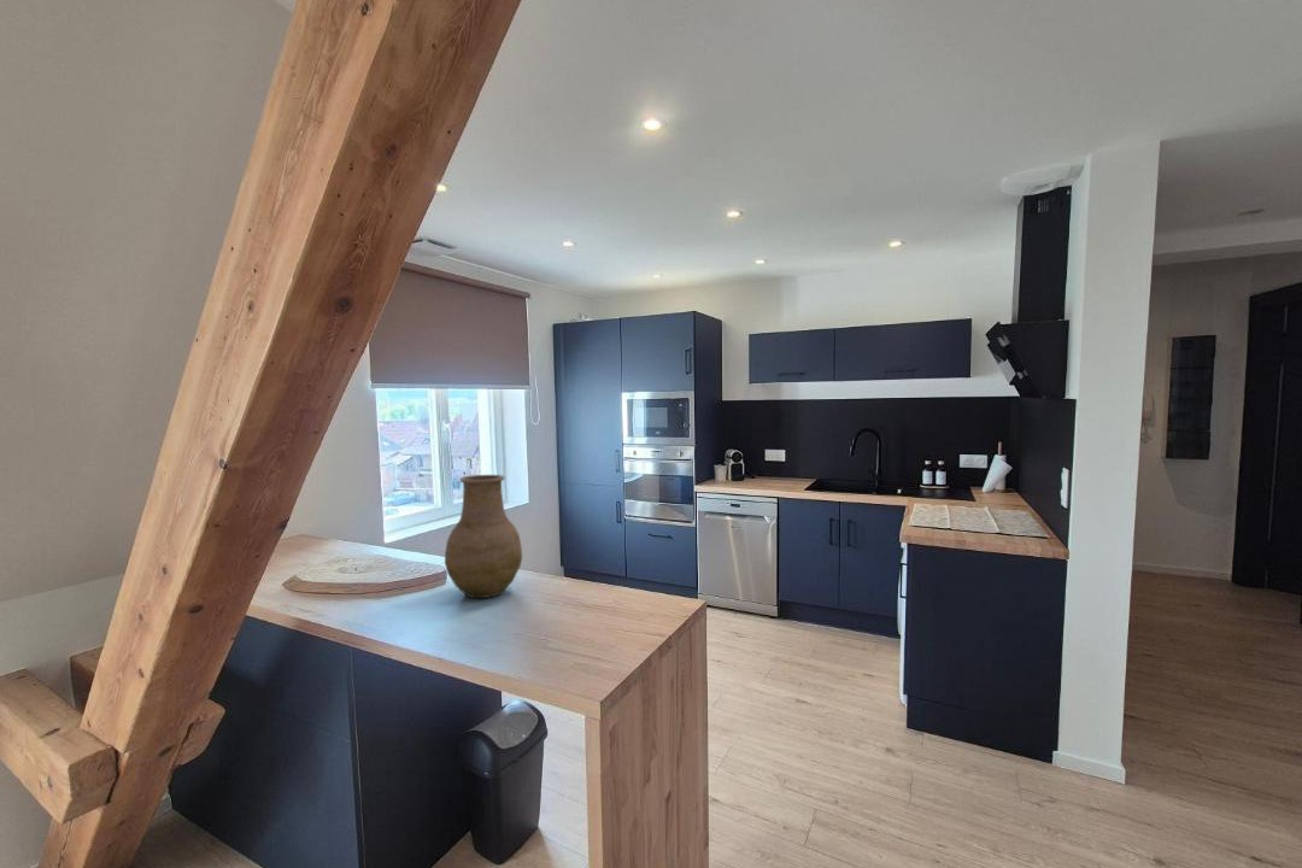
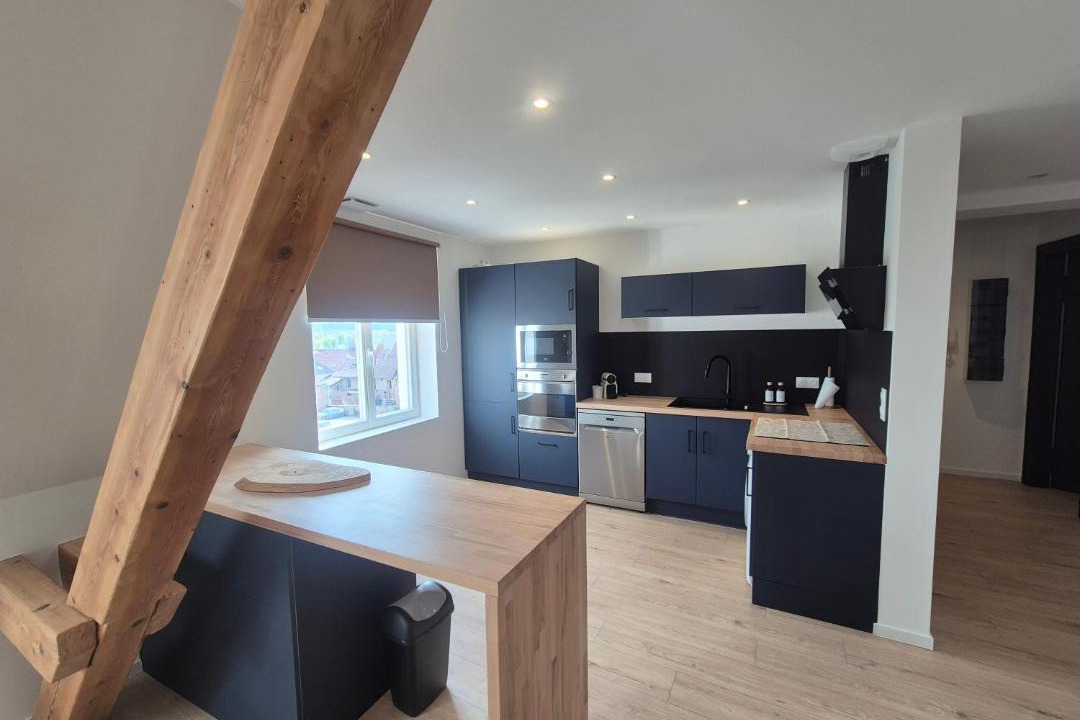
- vase (483, 534)
